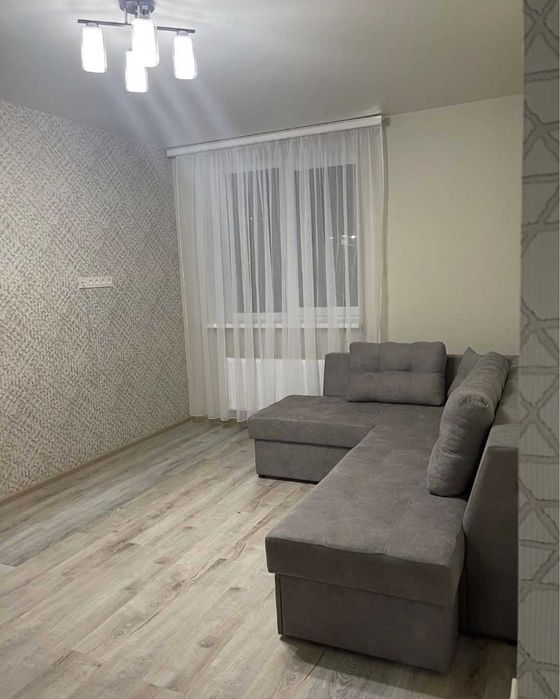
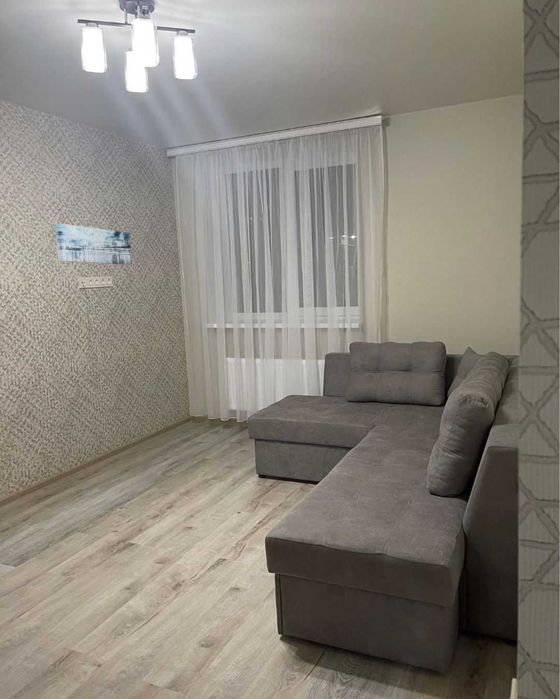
+ wall art (96, 245)
